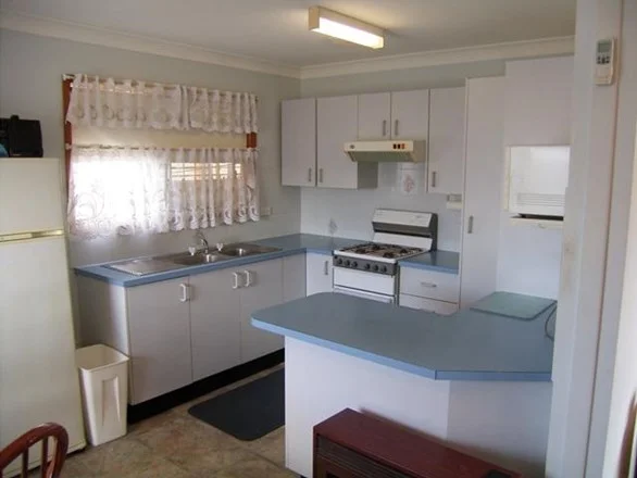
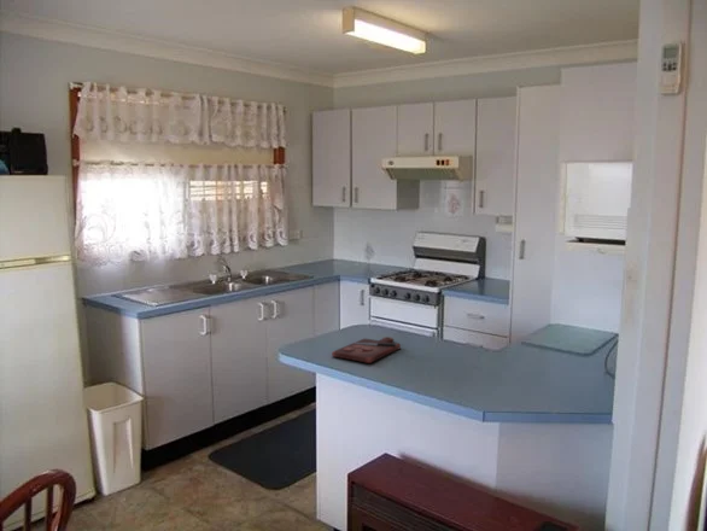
+ cutting board (367, 348)
